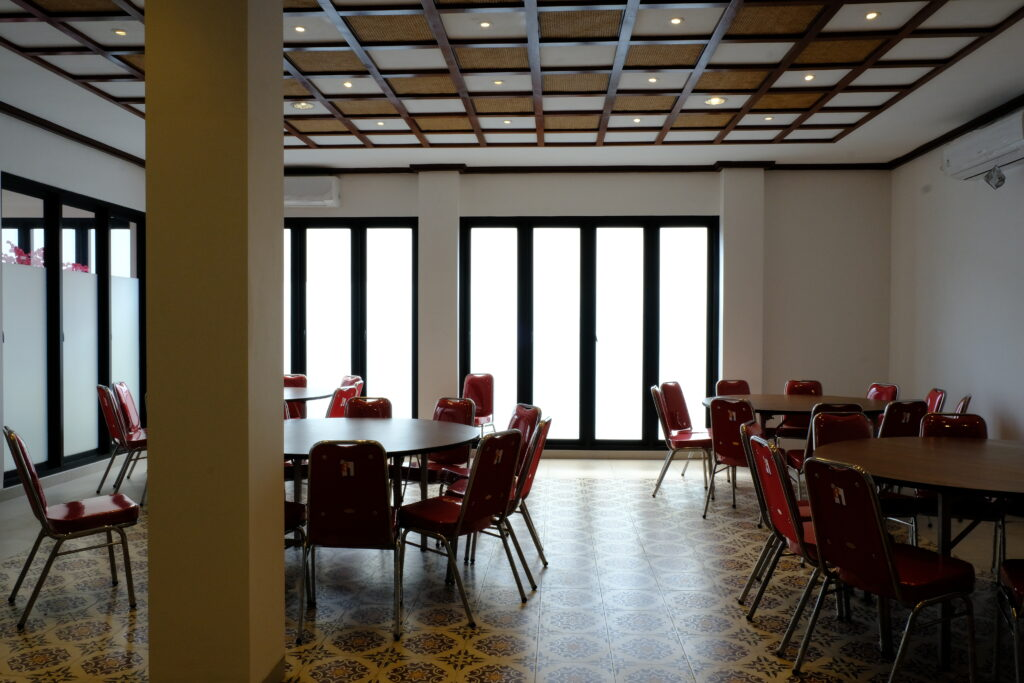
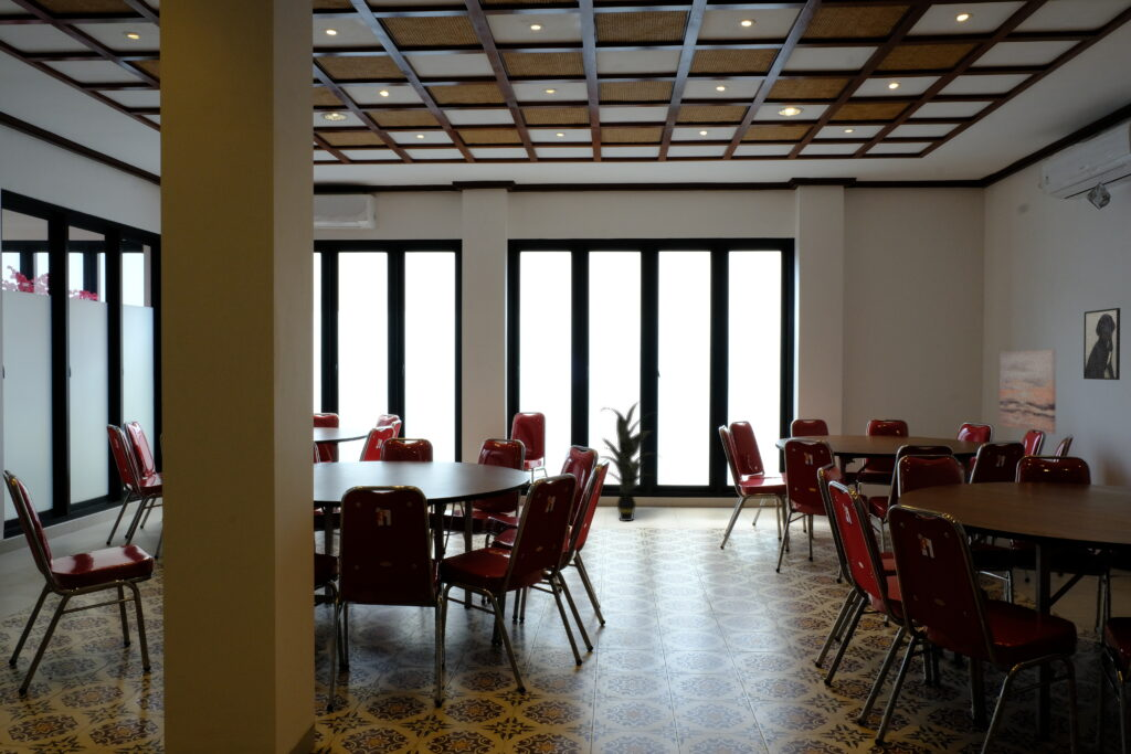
+ wall art (1025, 390)
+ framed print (1101, 344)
+ indoor plant (631, 460)
